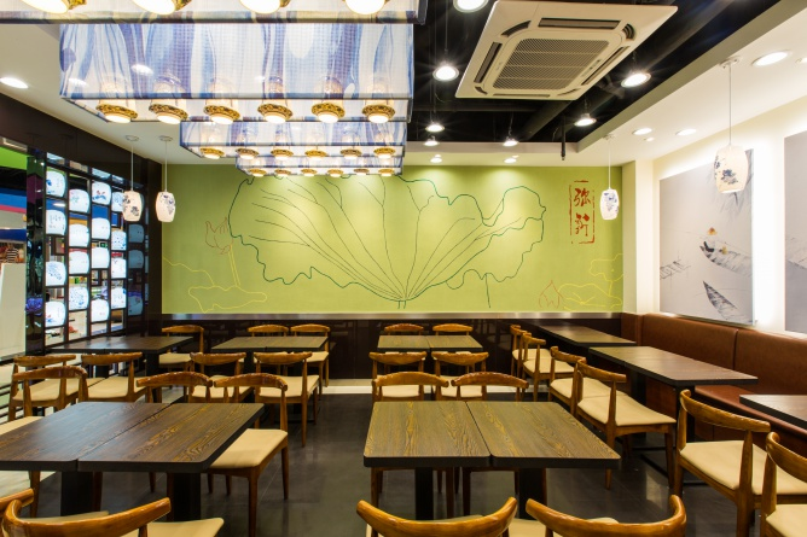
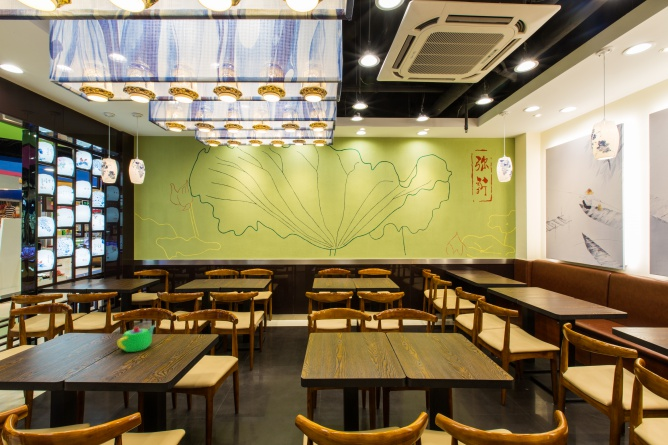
+ teapot (137, 337)
